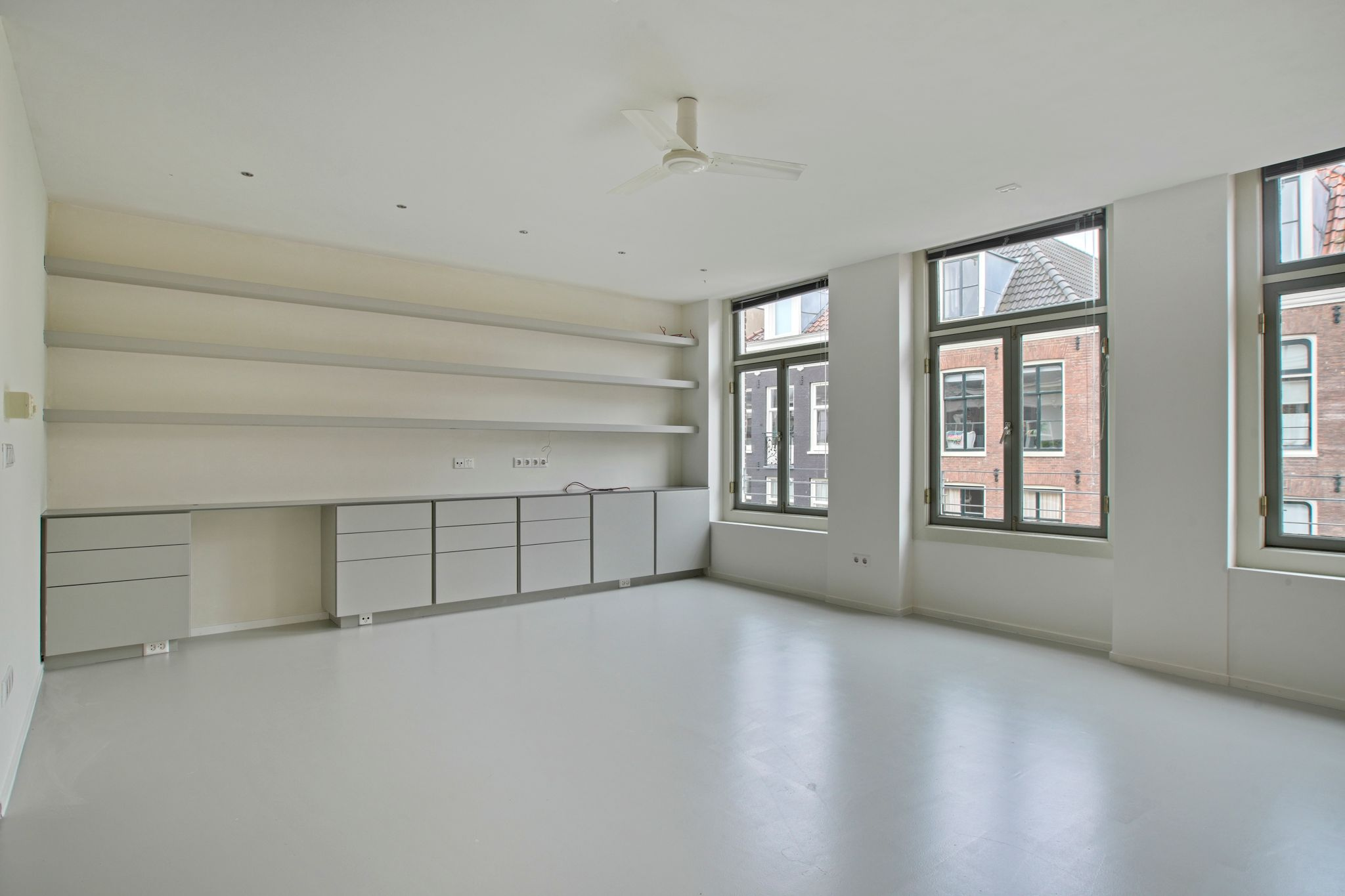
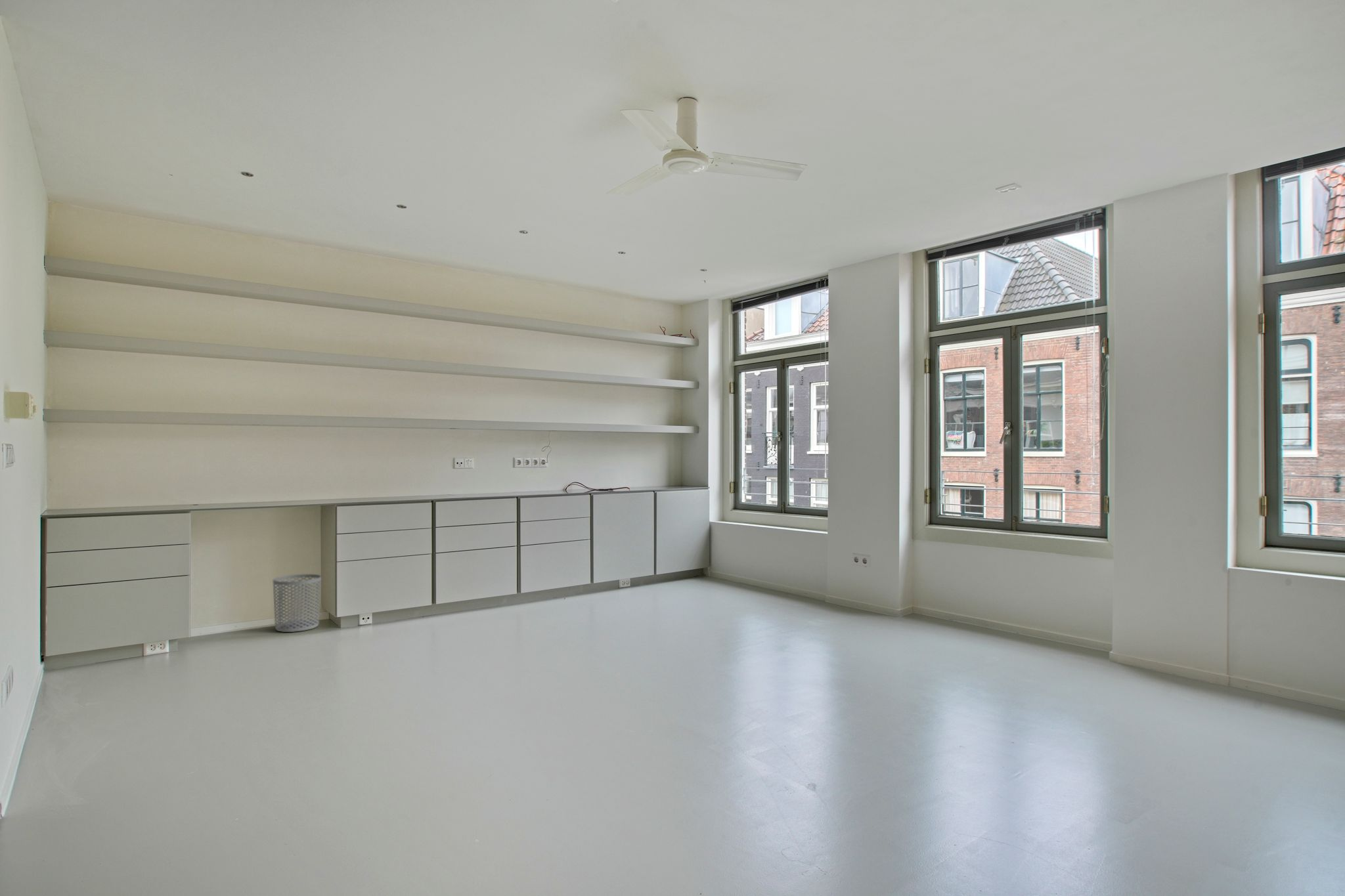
+ waste bin (297, 603)
